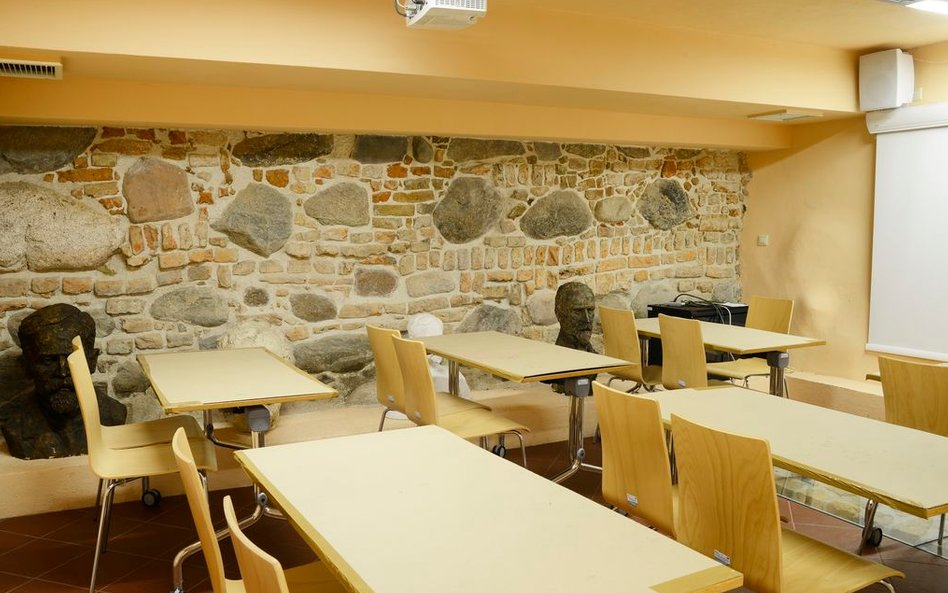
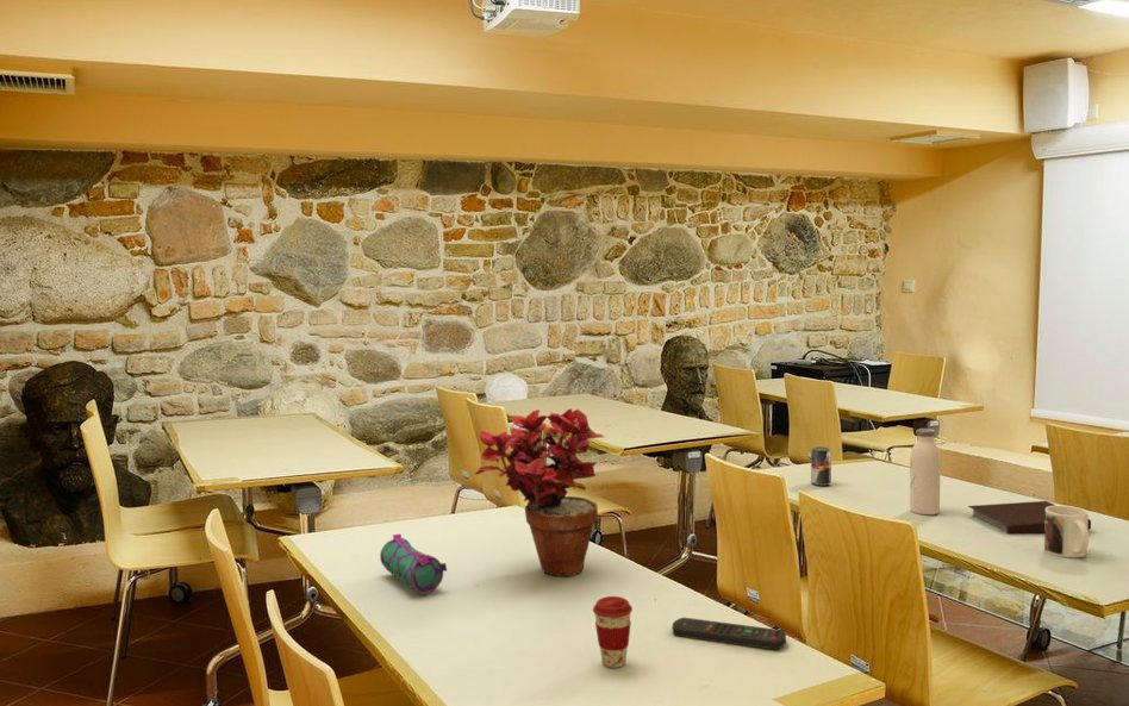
+ notebook (1027, 517)
+ remote control (728, 632)
+ potted plant (548, 492)
+ beverage can (821, 466)
+ water bottle (924, 470)
+ mug (1066, 532)
+ coffee cup (612, 632)
+ pencil case (411, 563)
